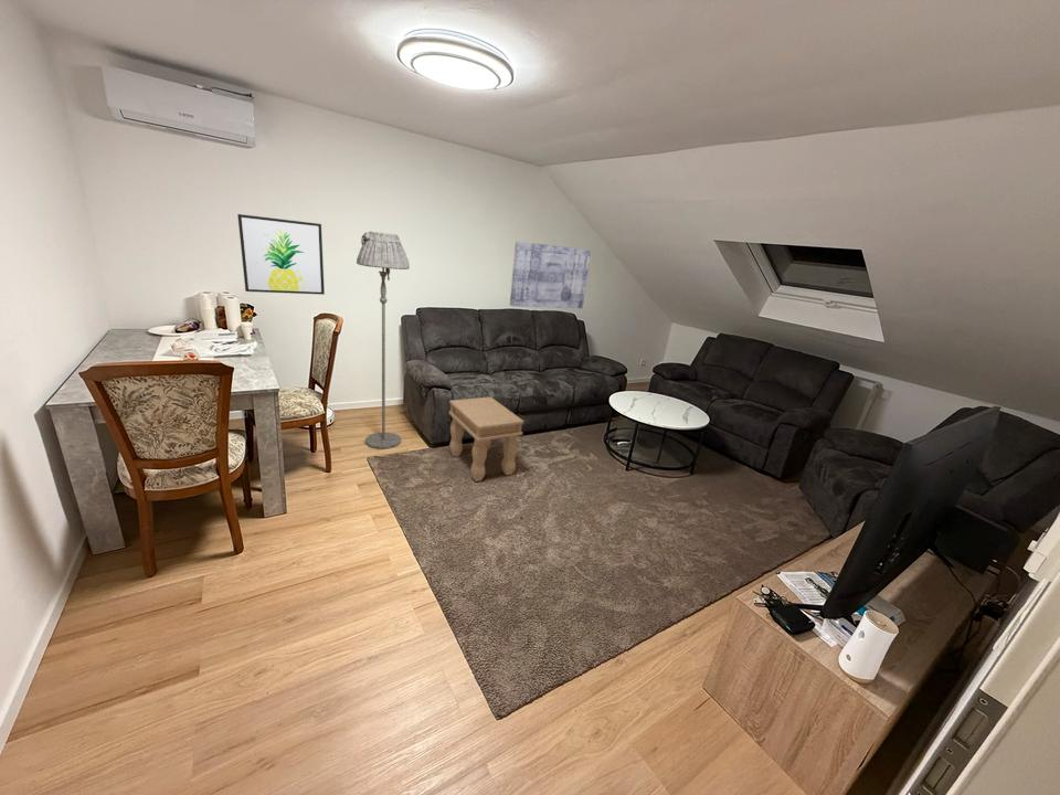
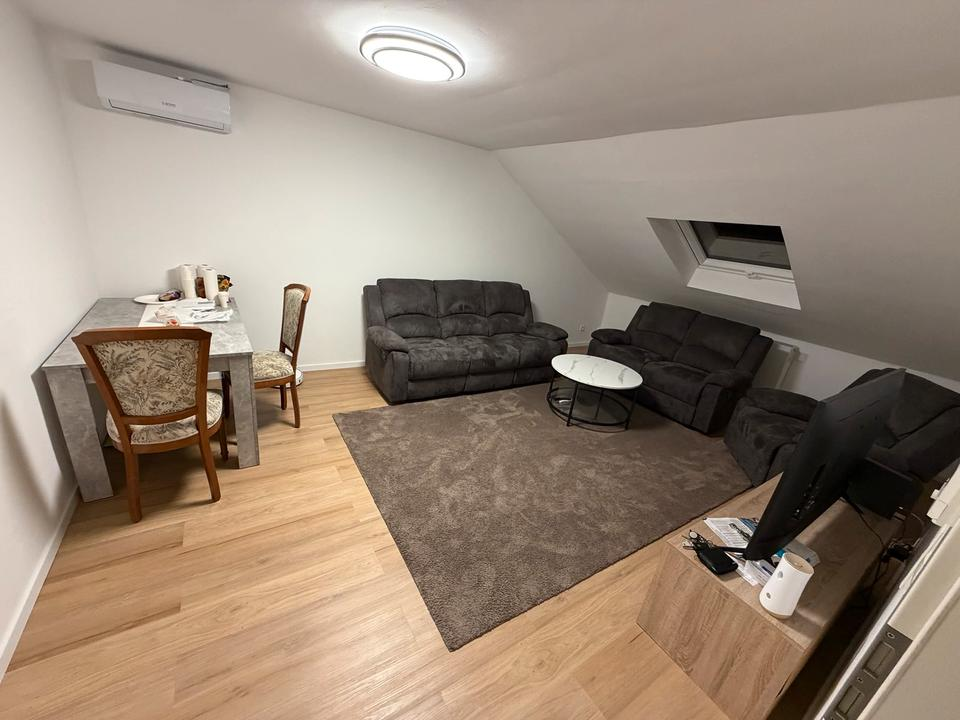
- wall art (284, 256)
- wall art (551, 277)
- side table (483, 437)
- floor lamp (383, 344)
